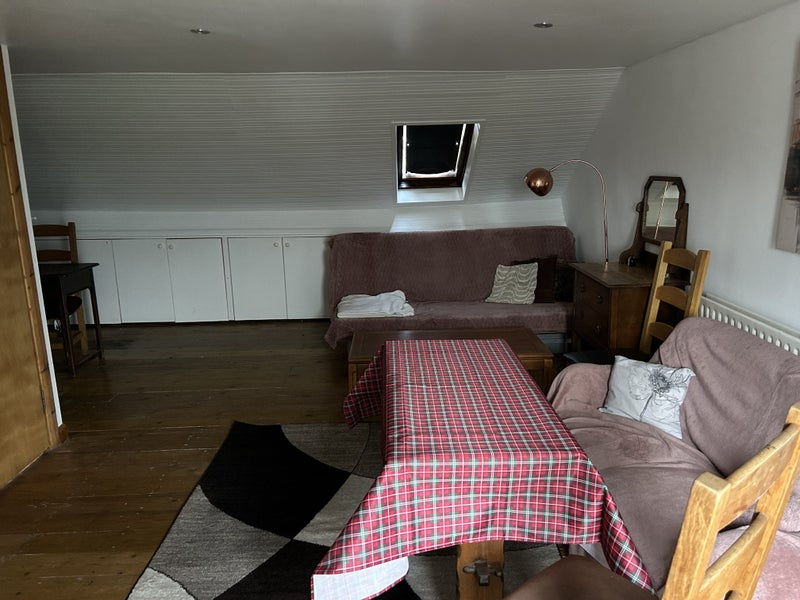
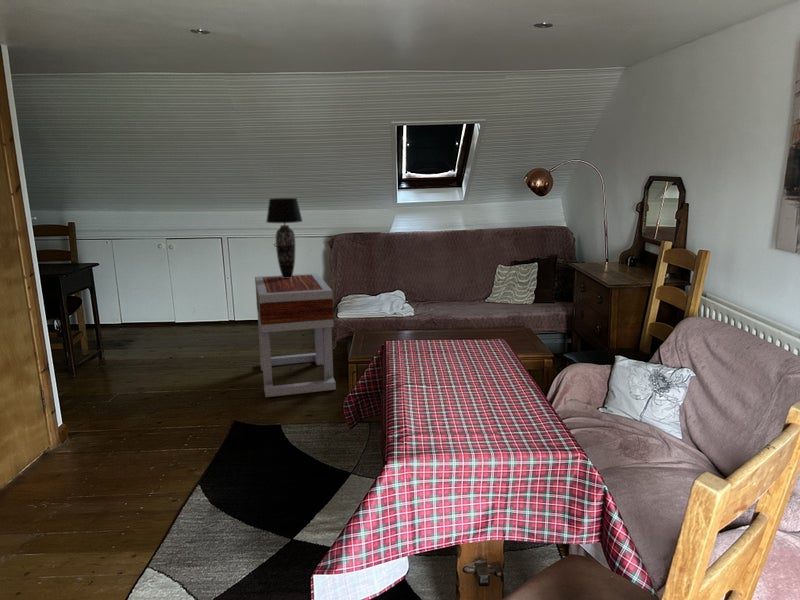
+ table lamp (285, 238)
+ side table (296, 329)
